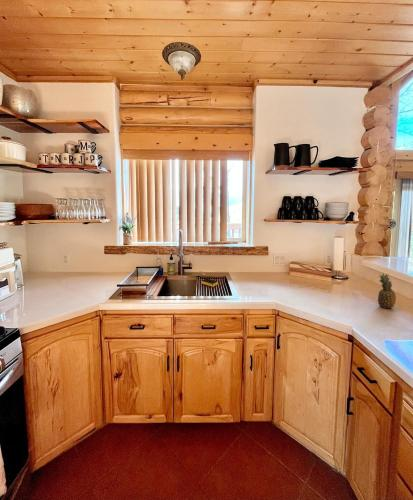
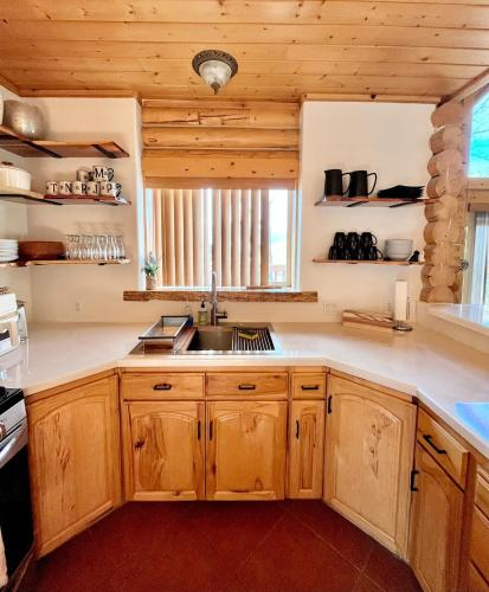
- fruit (386, 290)
